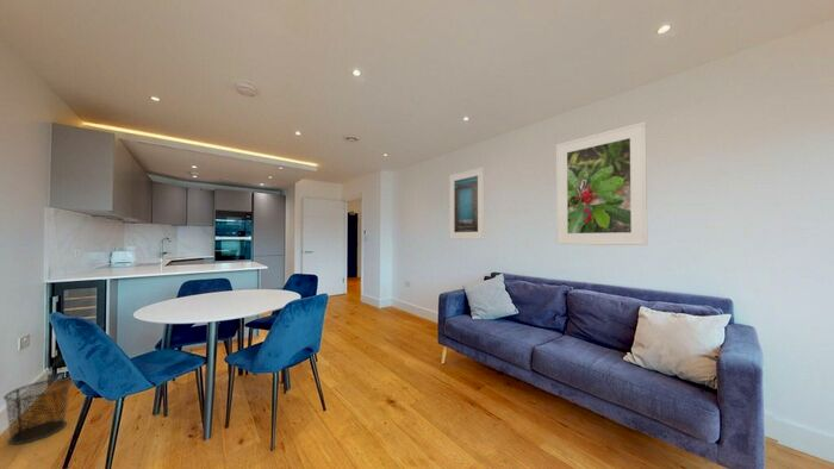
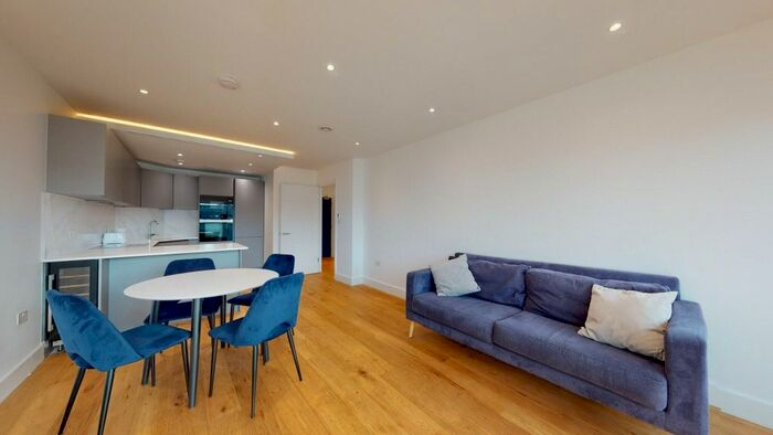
- waste bin (38, 409)
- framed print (596, 189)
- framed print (466, 205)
